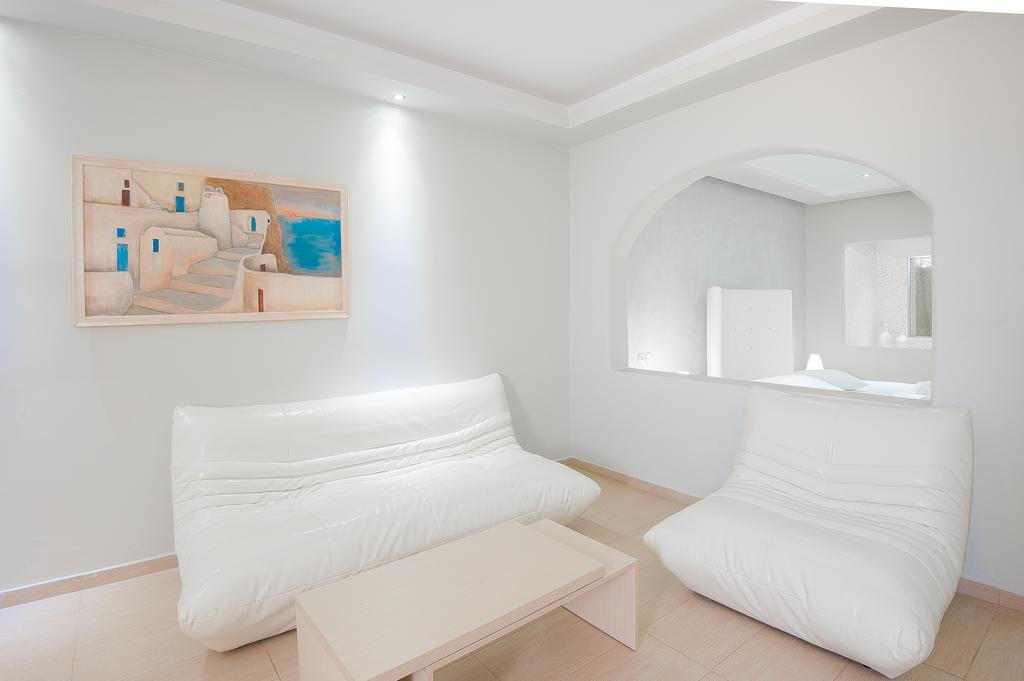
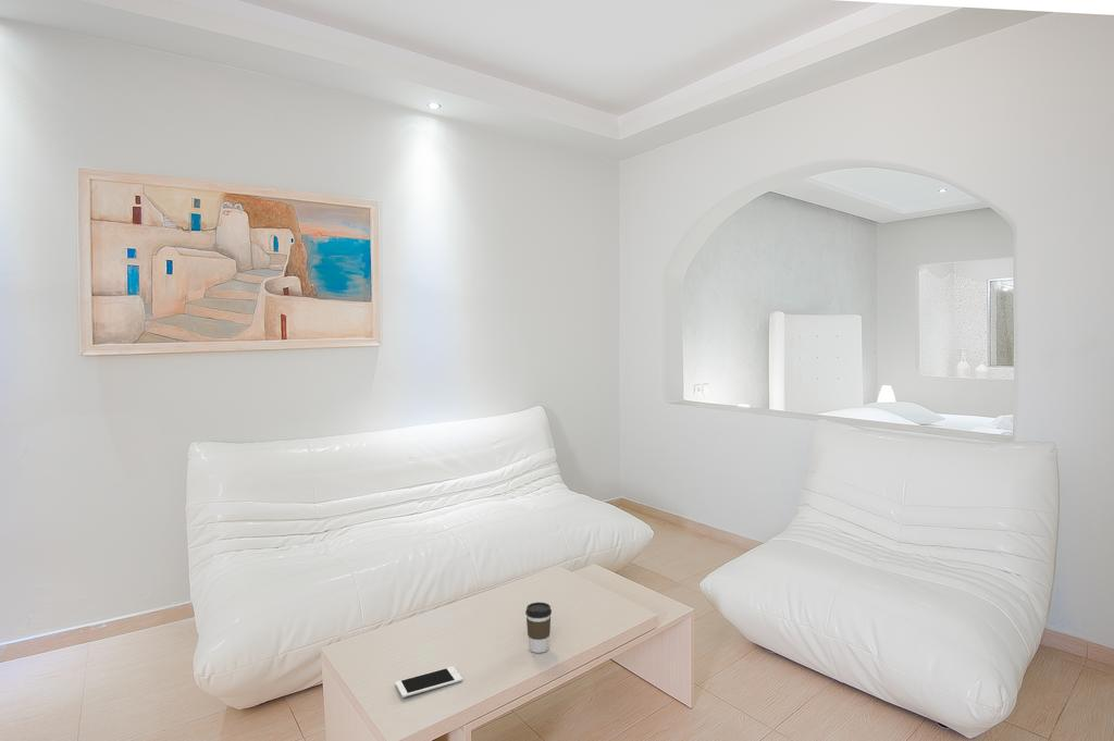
+ coffee cup (539, 627)
+ cell phone (429, 681)
